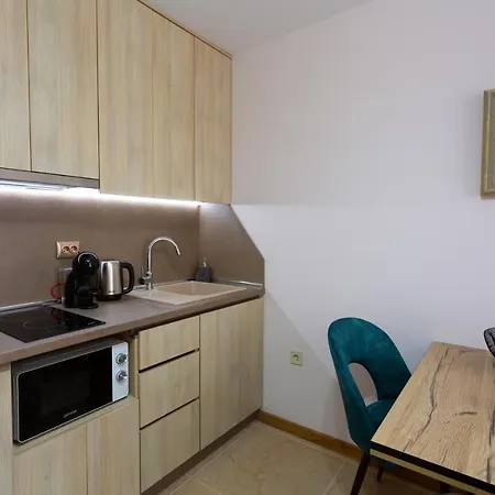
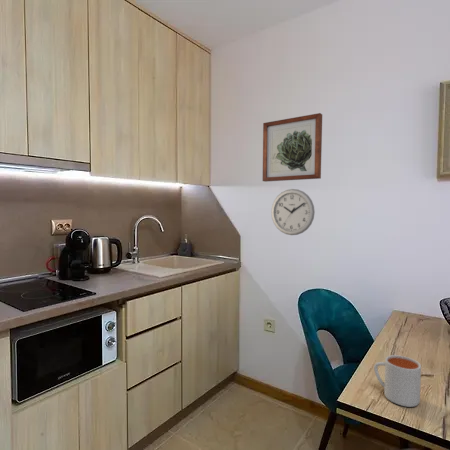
+ wall clock (291, 212)
+ mug (396, 378)
+ wall art (290, 149)
